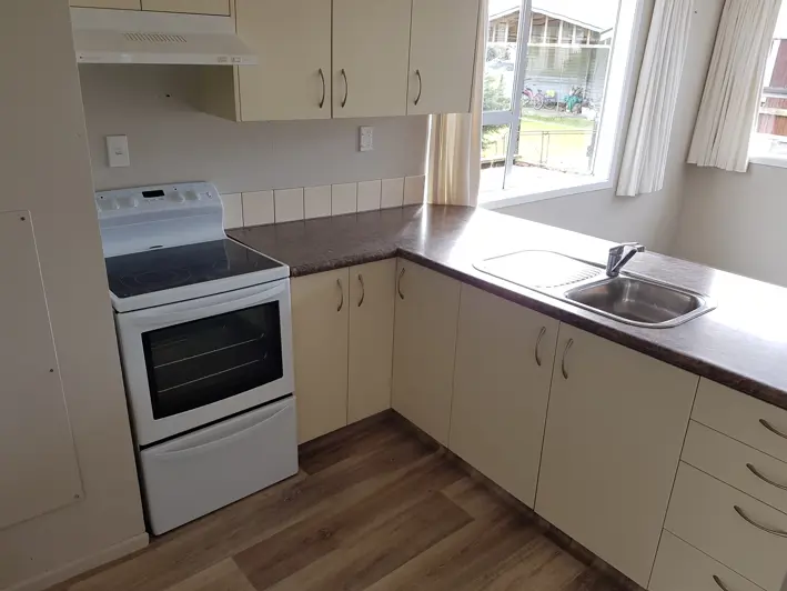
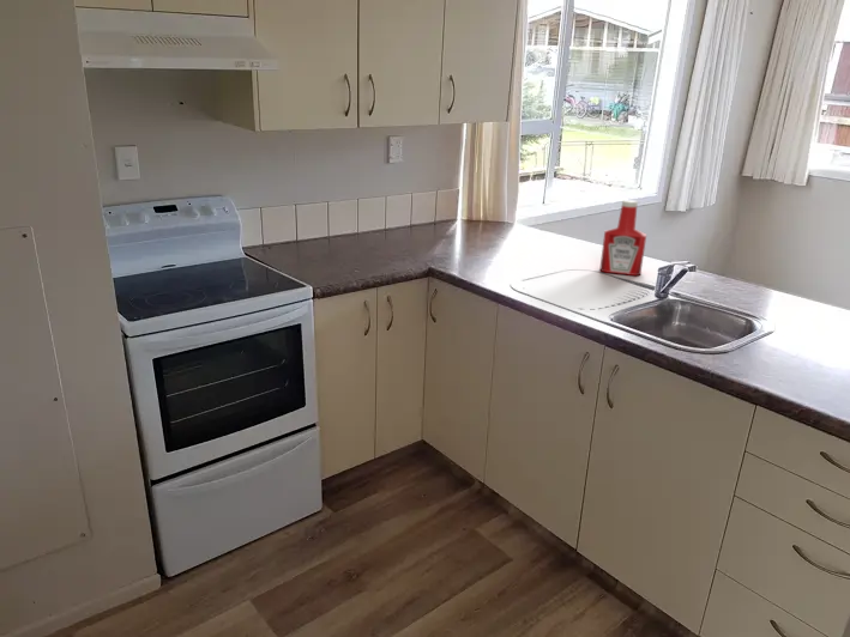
+ soap bottle (625, 237)
